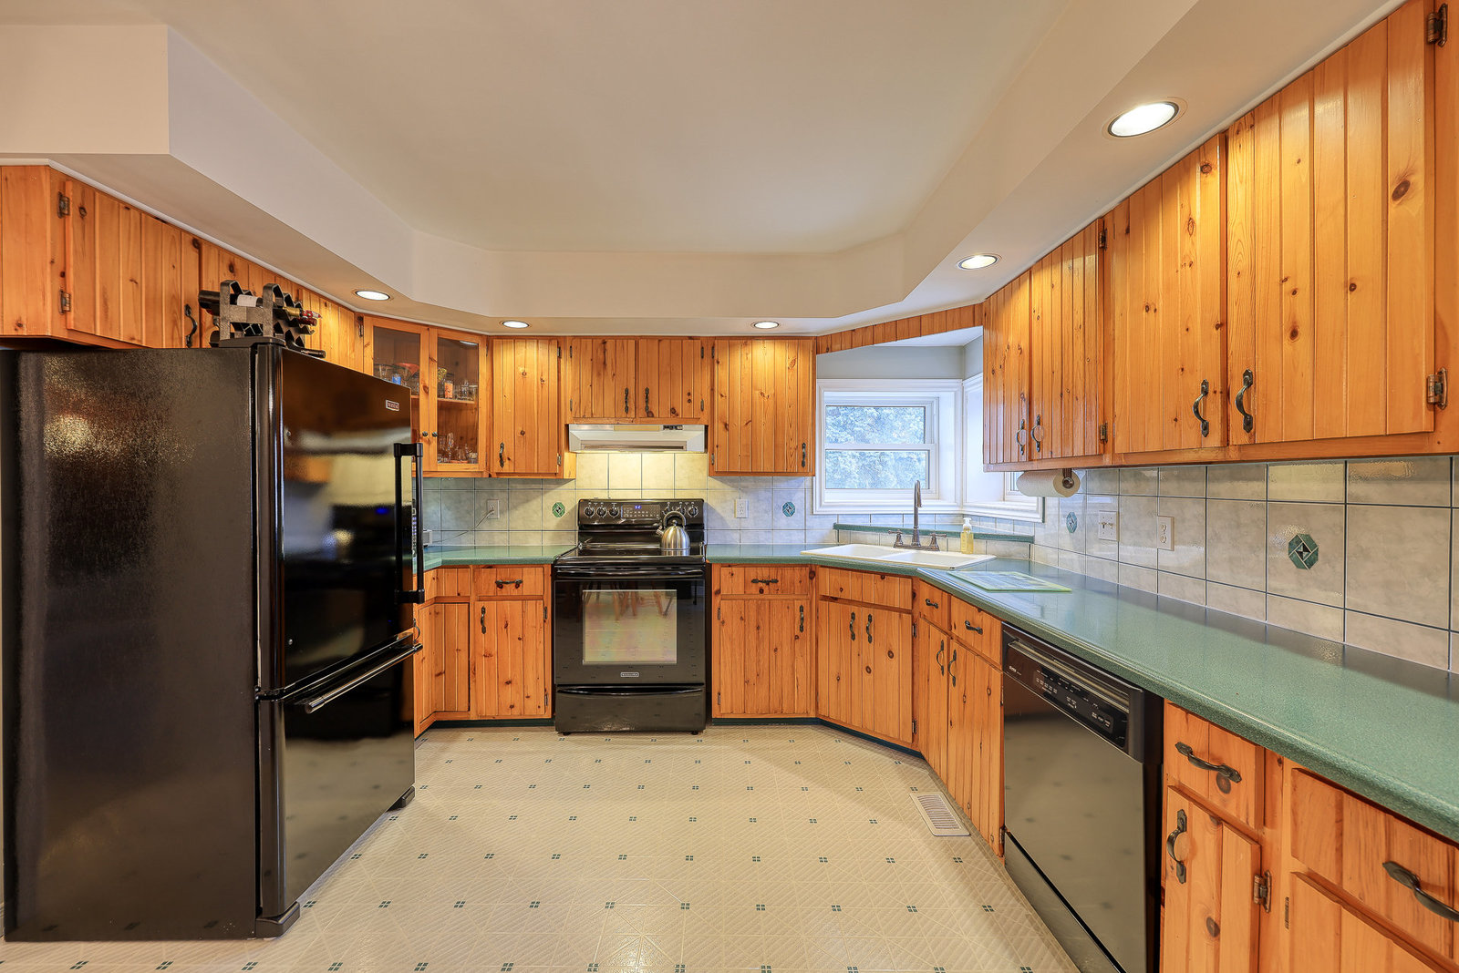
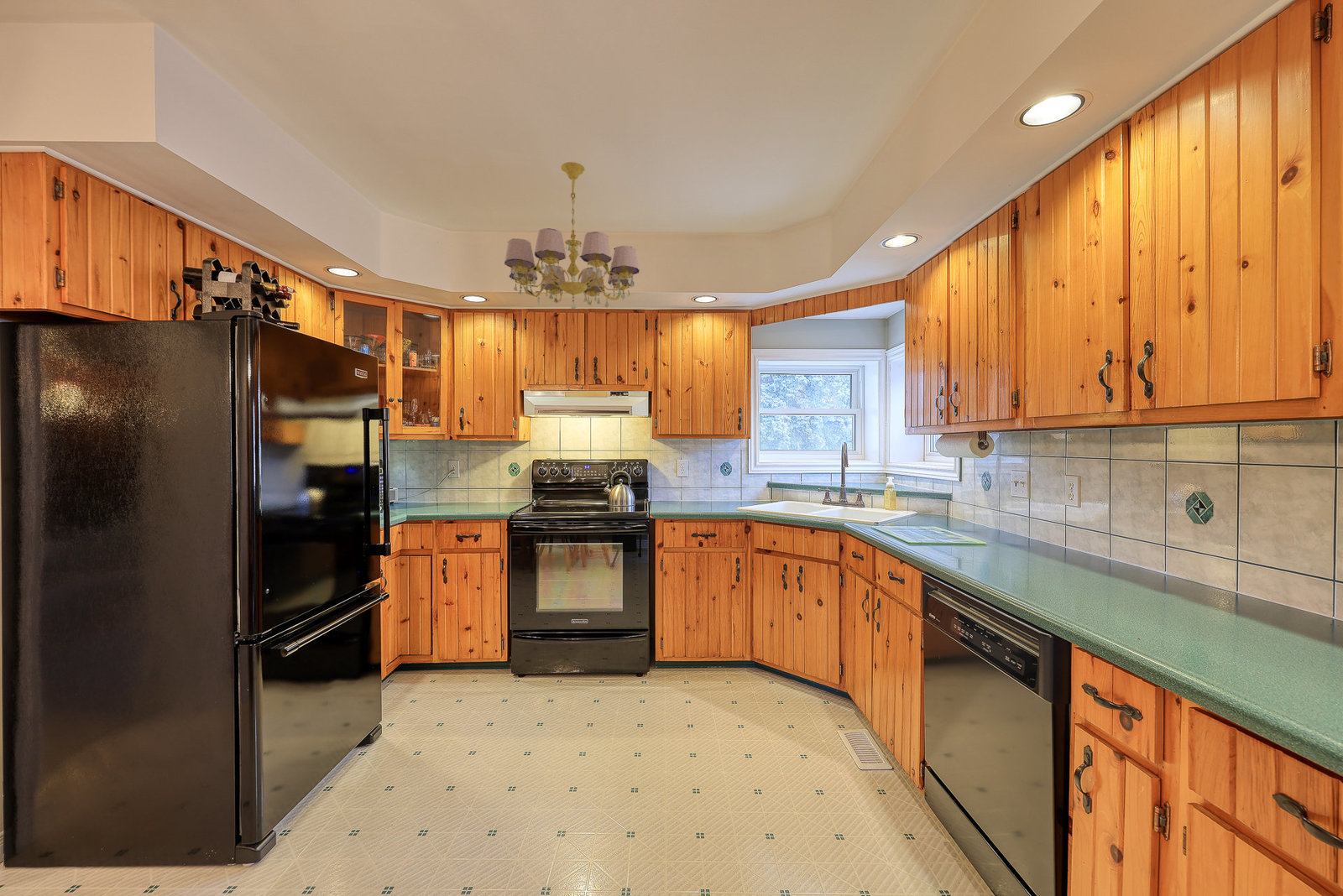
+ chandelier (572, 238)
